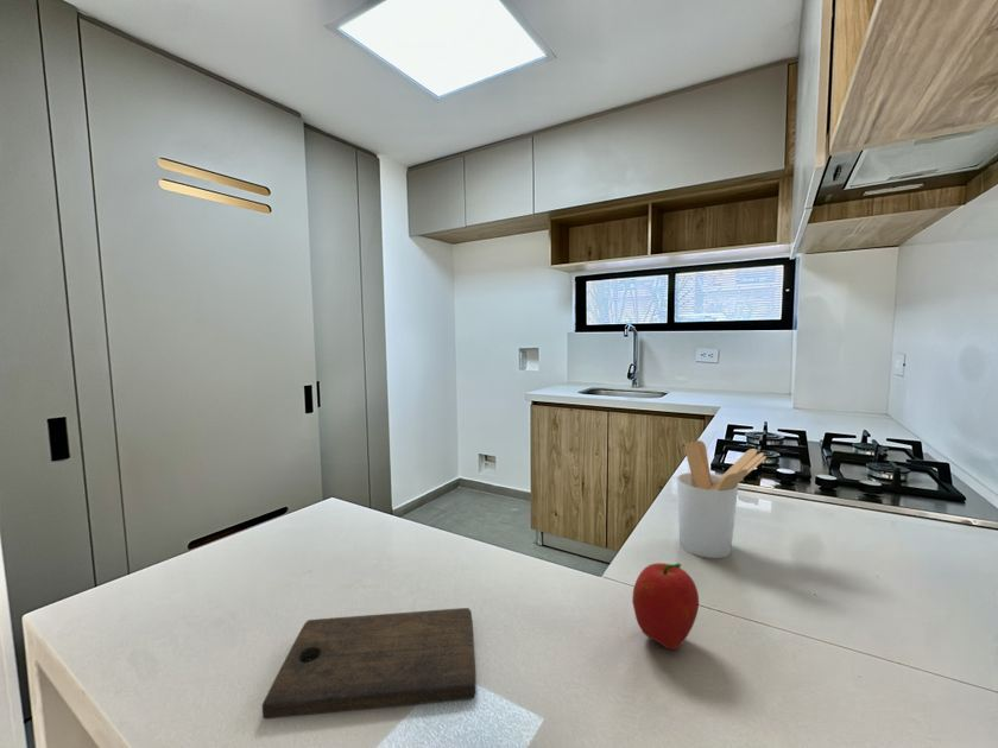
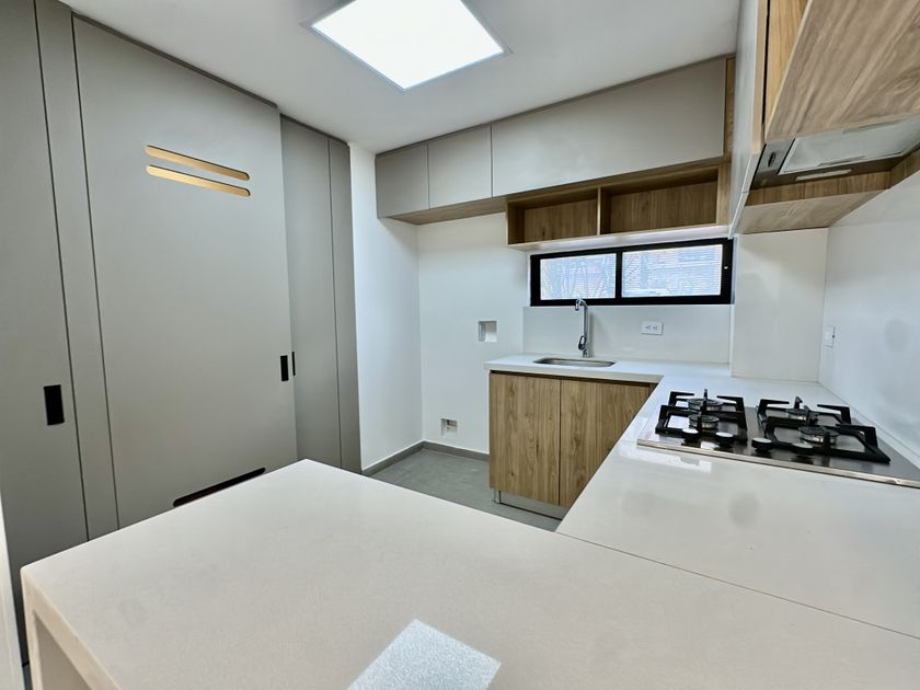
- cutting board (381, 654)
- fruit (665, 600)
- utensil holder (720, 497)
